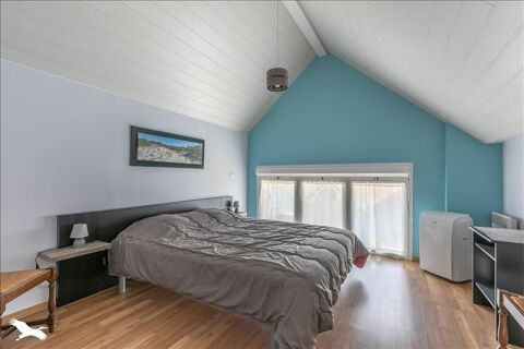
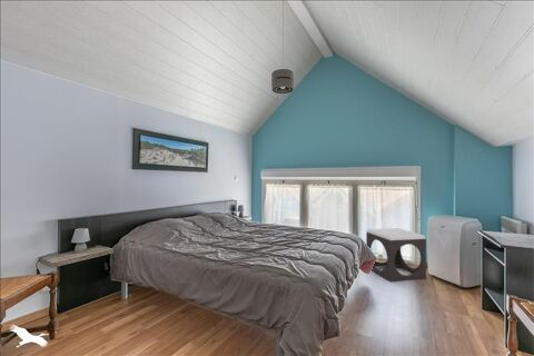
+ footstool (394, 251)
